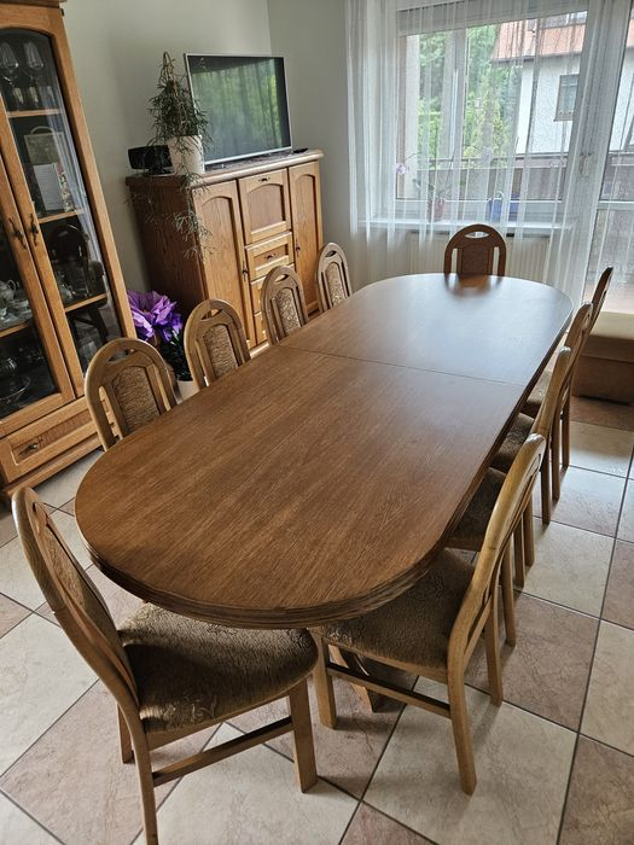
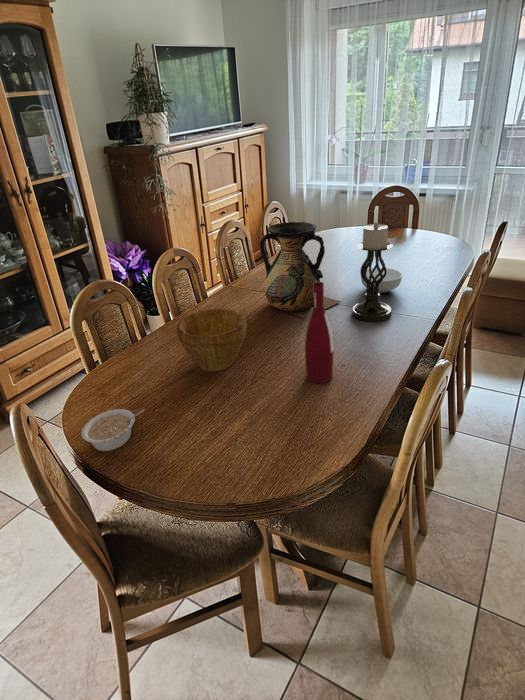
+ legume (111, 429)
+ vase (296, 266)
+ candle holder (373, 270)
+ bowl (213, 342)
+ alcohol (318, 332)
+ cereal bowl (381, 282)
